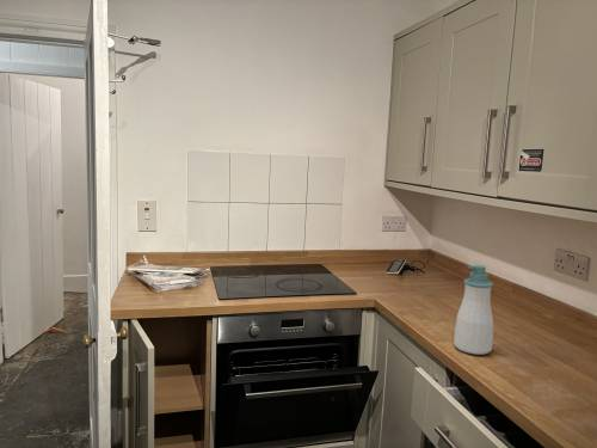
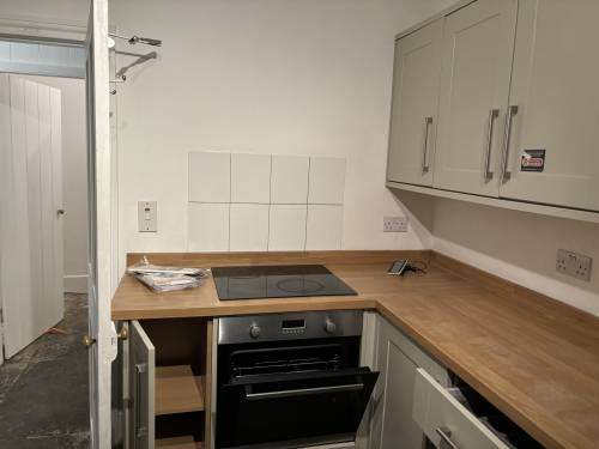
- soap bottle (475, 307)
